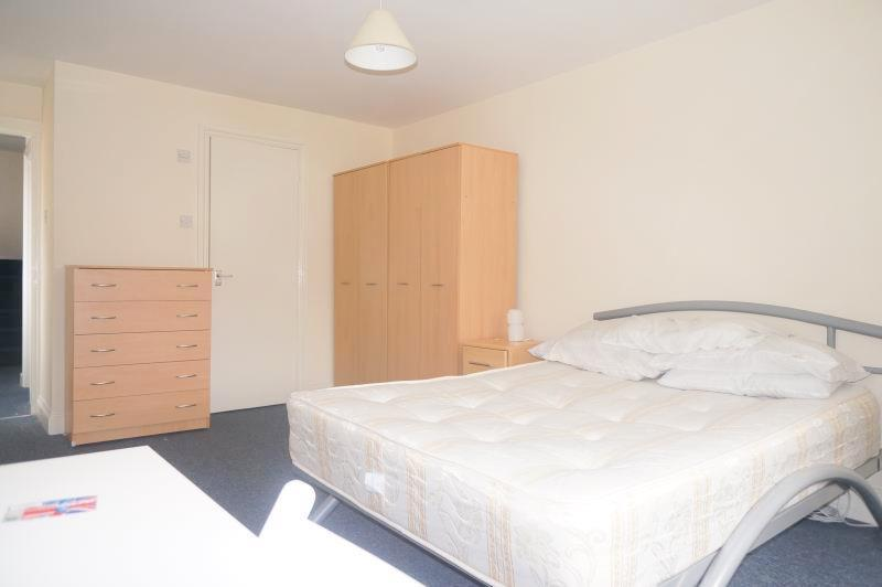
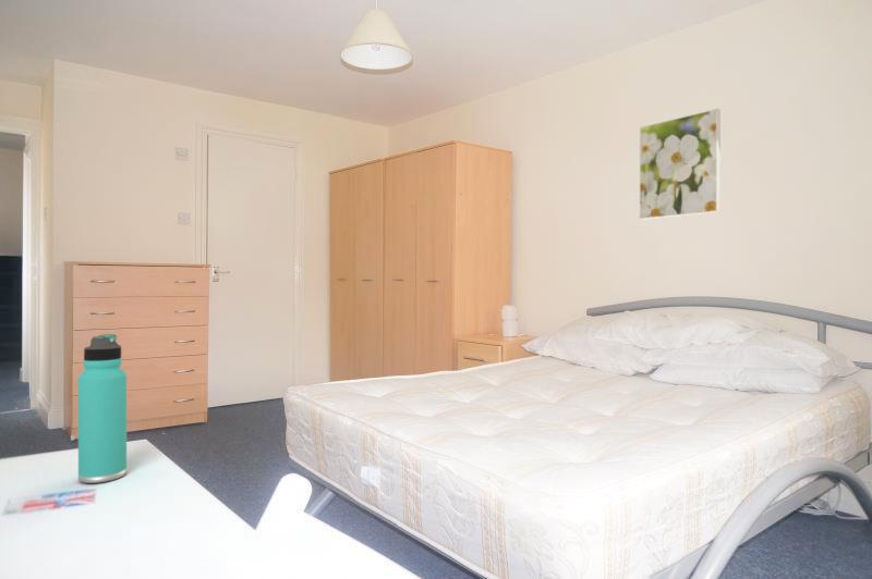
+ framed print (677, 167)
+ thermos bottle (102, 406)
